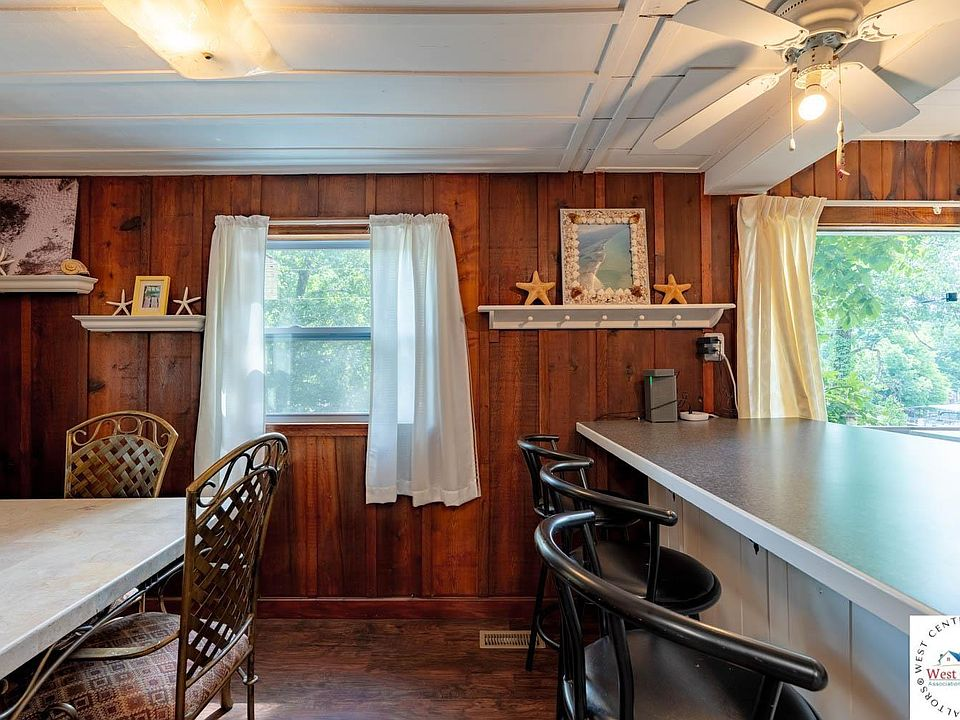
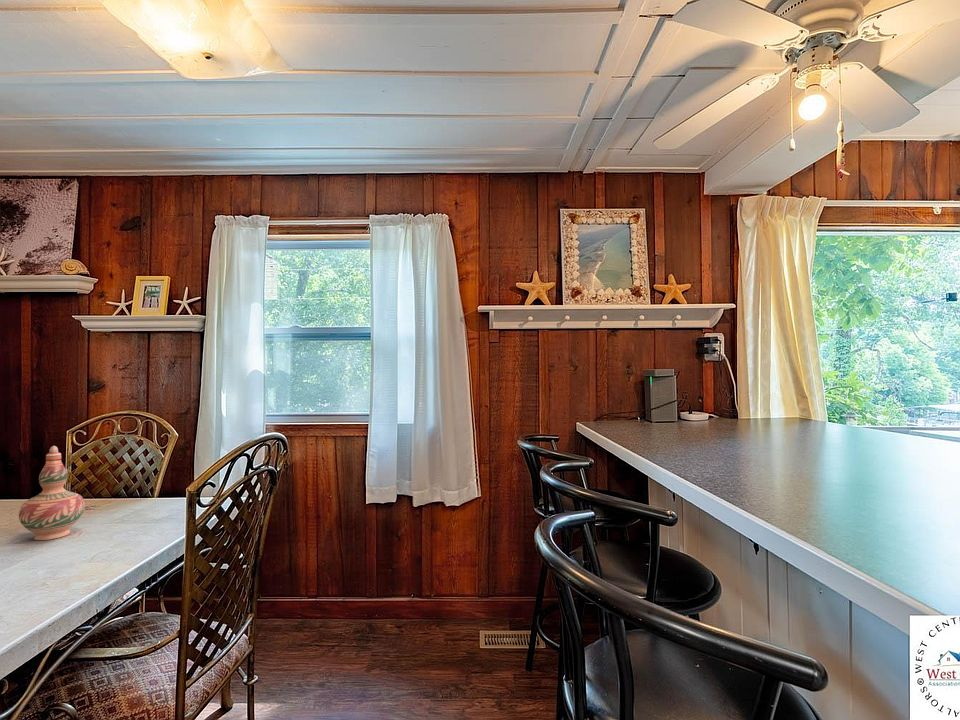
+ decorative vase (53, 490)
